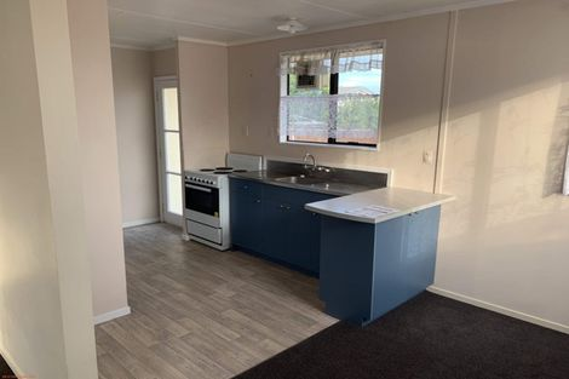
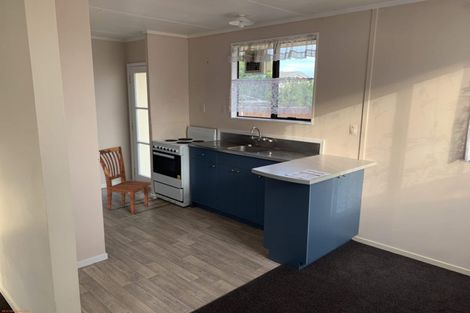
+ dining chair (124, 179)
